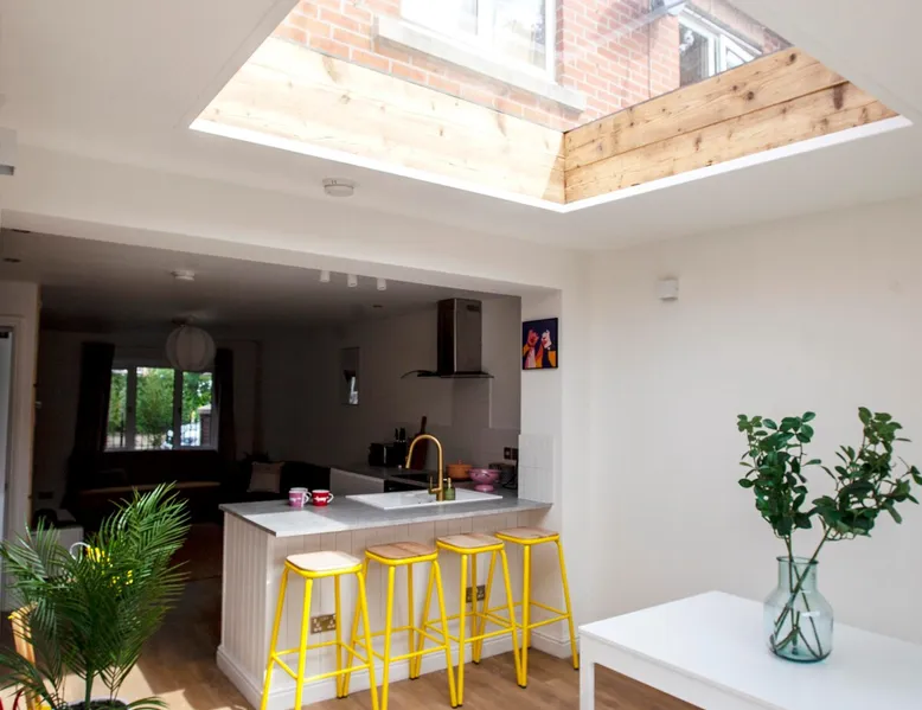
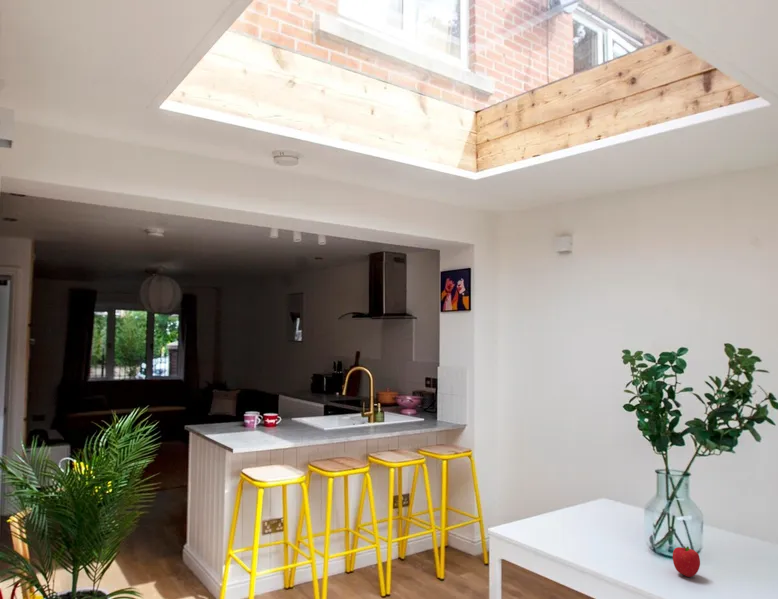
+ fruit (686, 560)
